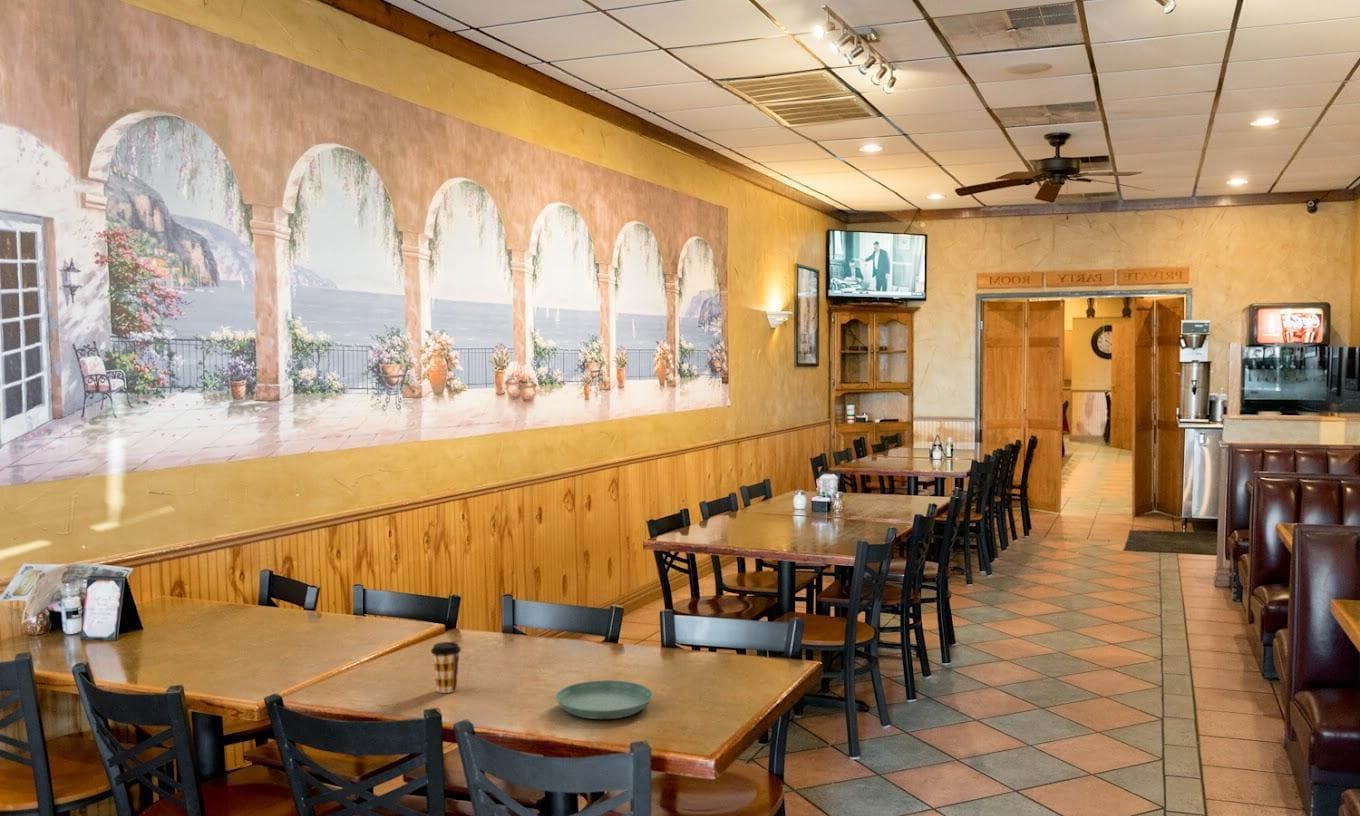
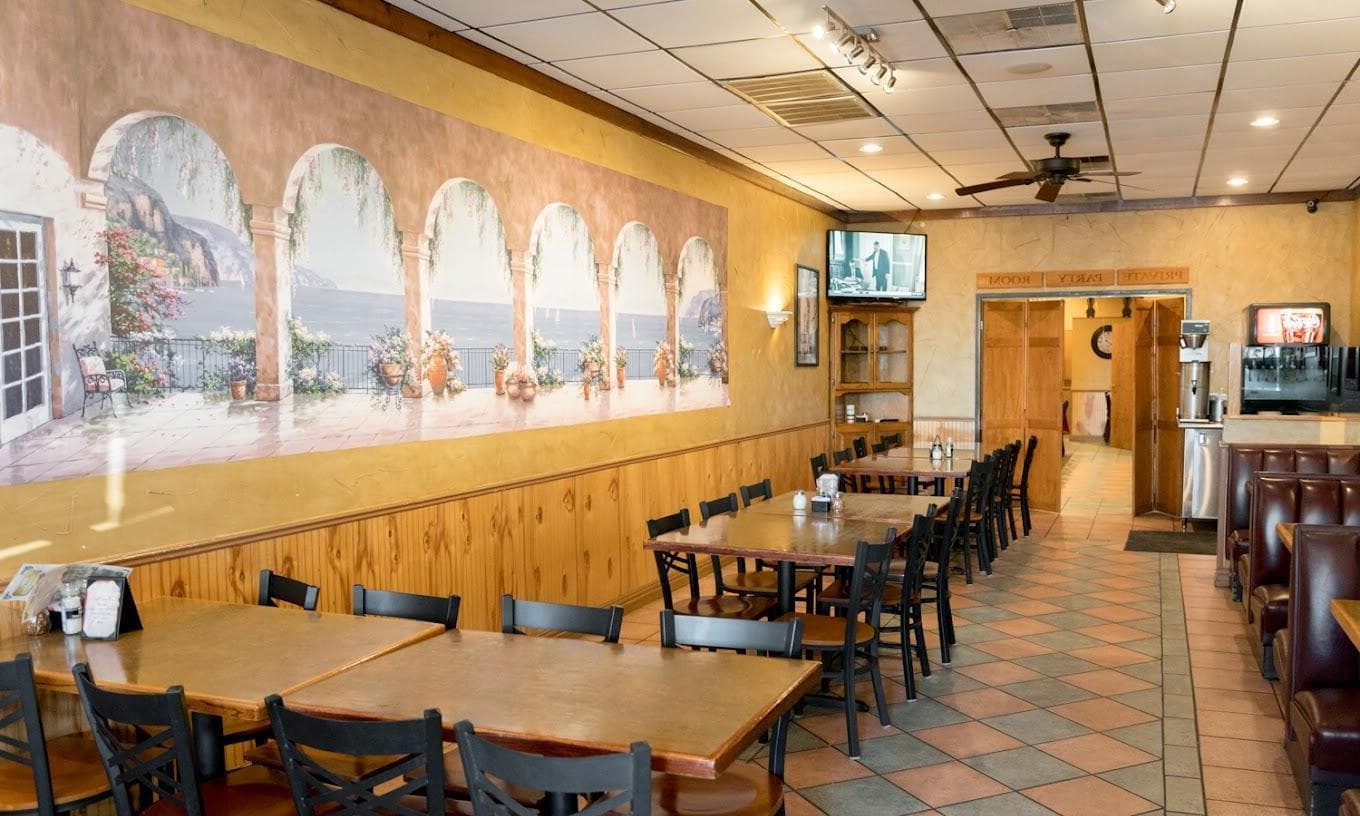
- coffee cup (446, 667)
- saucer (604, 700)
